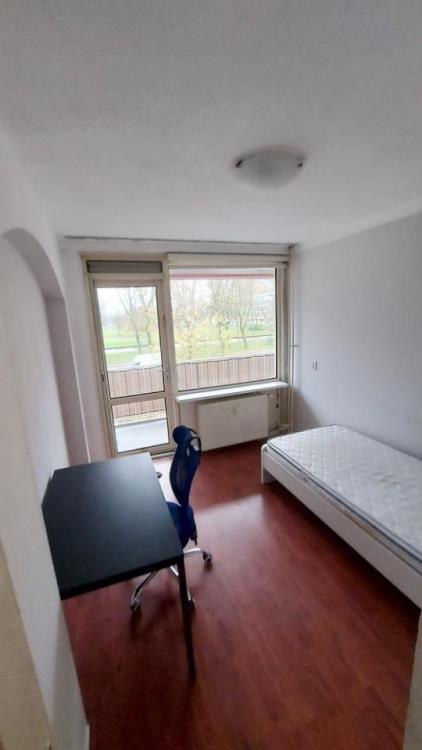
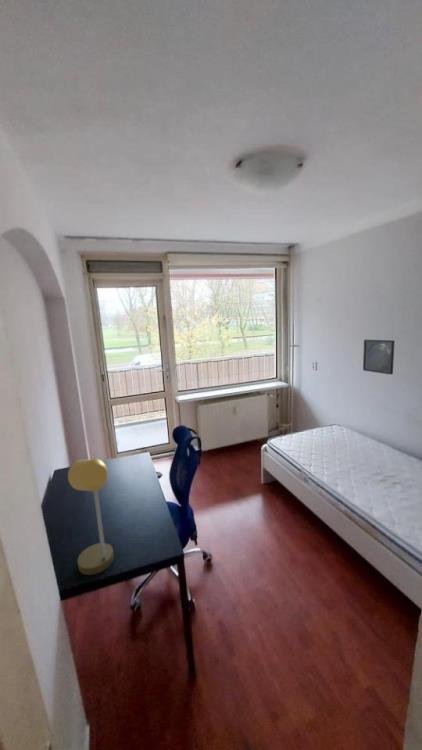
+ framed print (377, 356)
+ desk lamp (96, 509)
